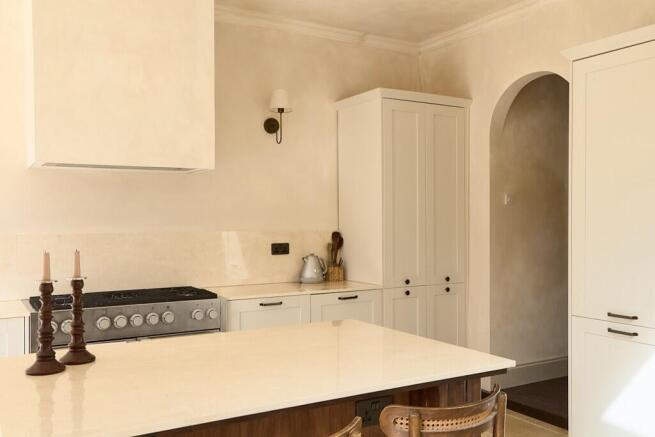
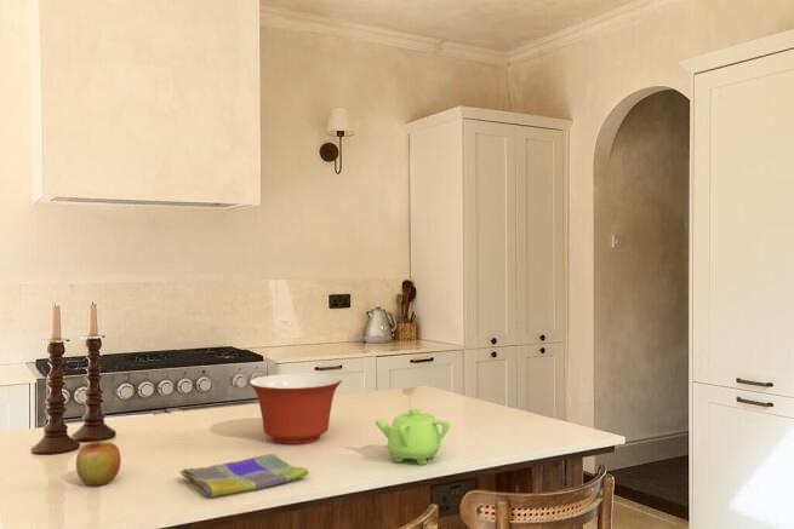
+ teapot (412, 432)
+ apple (98, 459)
+ mixing bowl (296, 409)
+ dish towel (244, 473)
